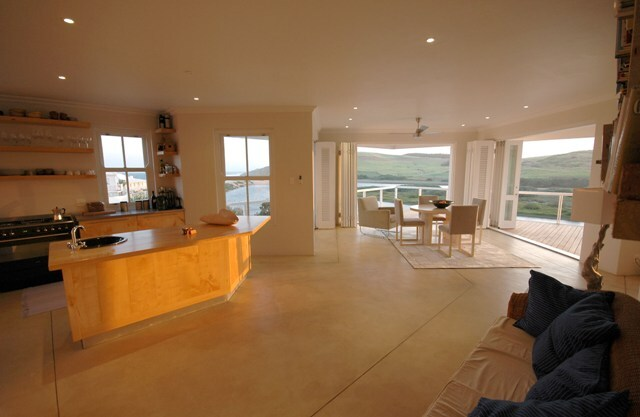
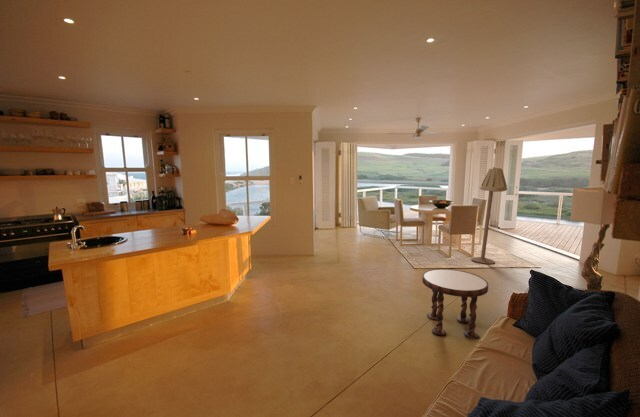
+ floor lamp (489, 215)
+ side table (452, 295)
